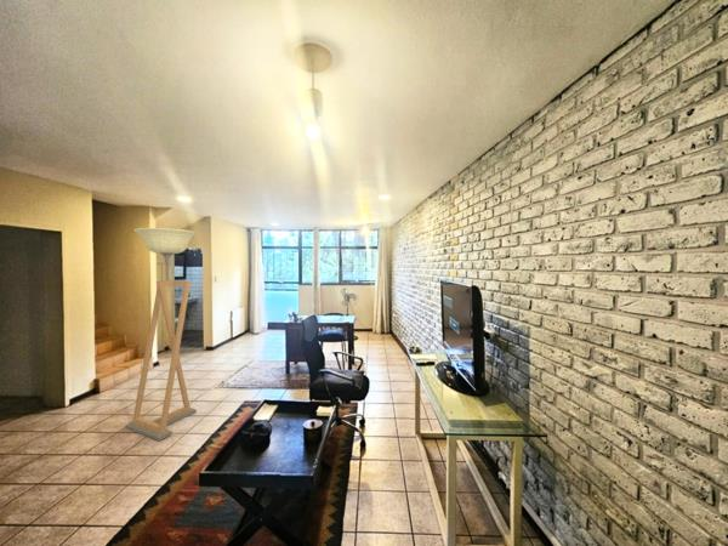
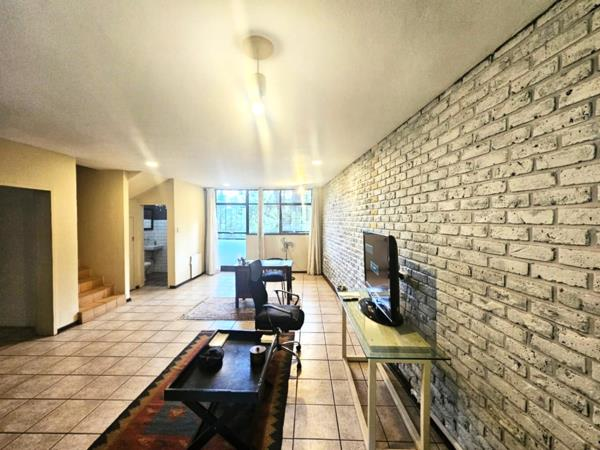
- floor lamp (167, 326)
